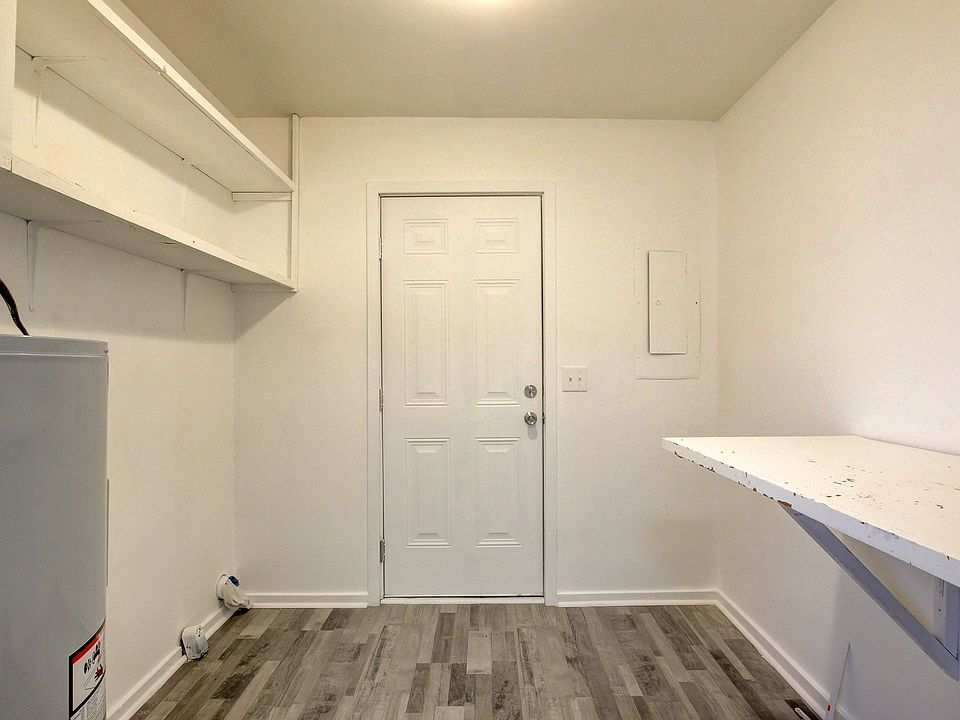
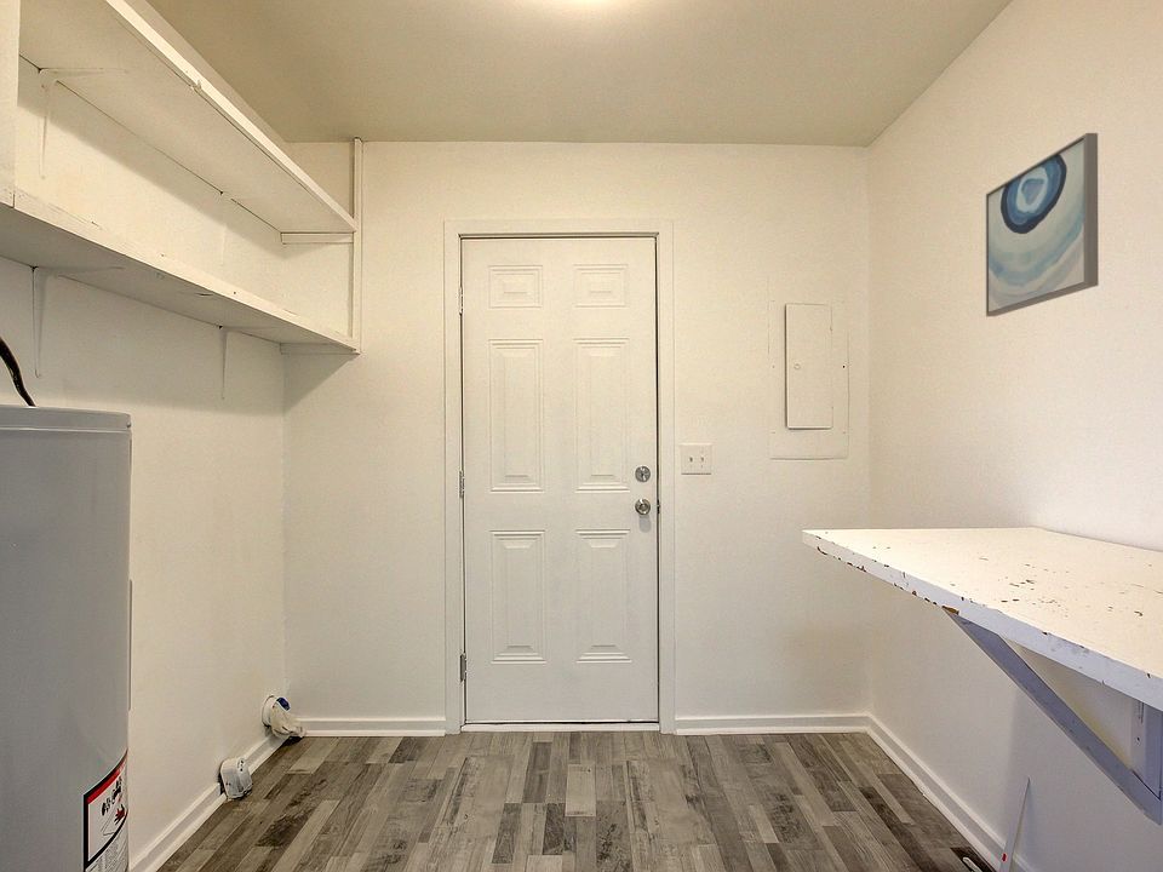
+ wall art (1035, 234)
